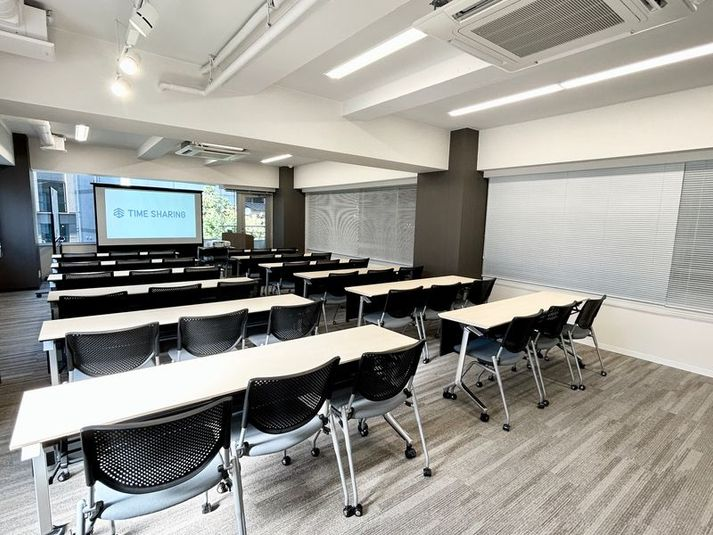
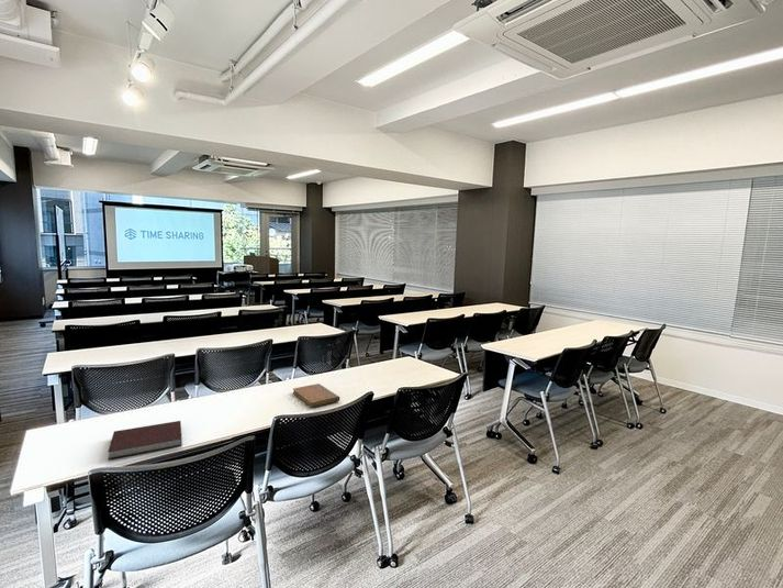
+ notebook (147, 437)
+ notebook (315, 395)
